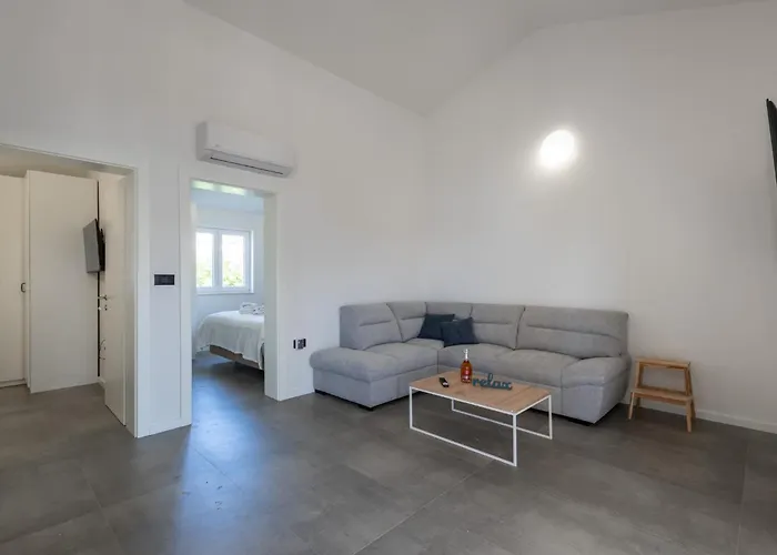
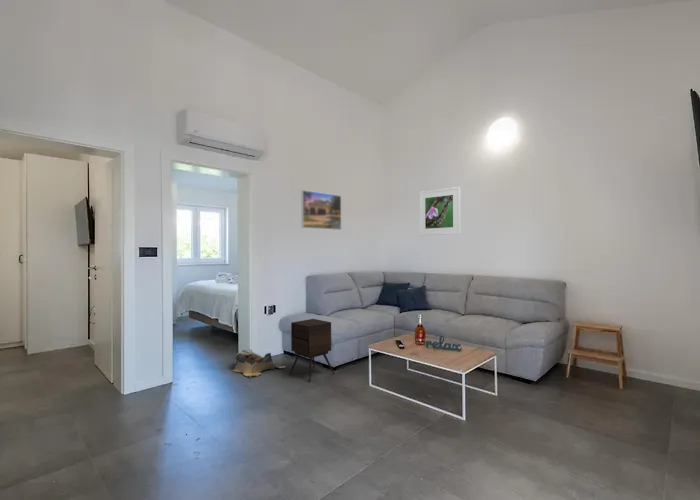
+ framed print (439, 212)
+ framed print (322, 211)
+ side table (311, 348)
+ bag (255, 359)
